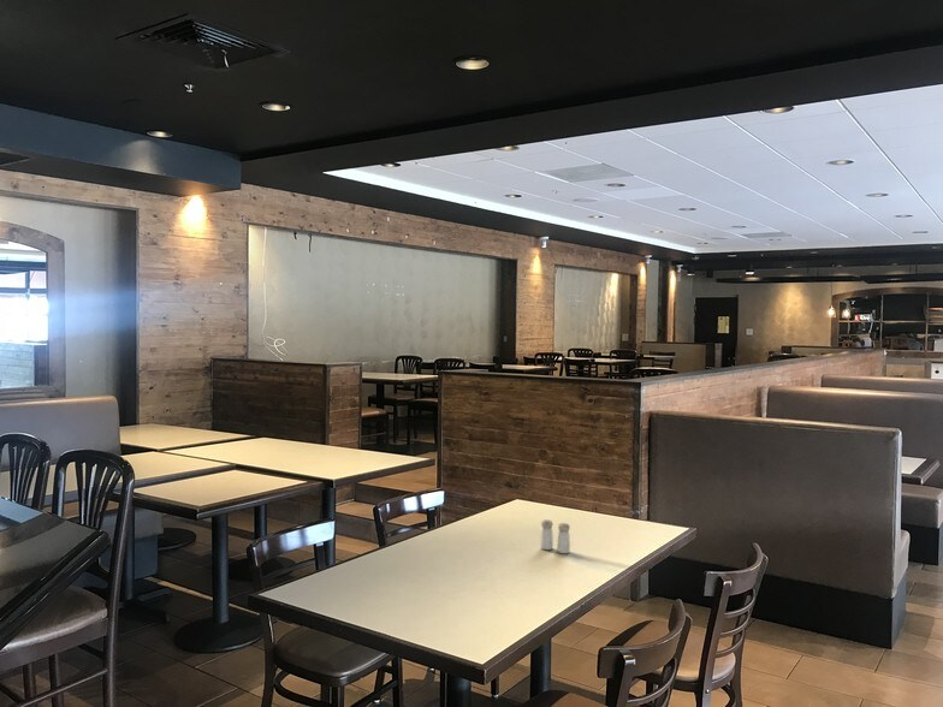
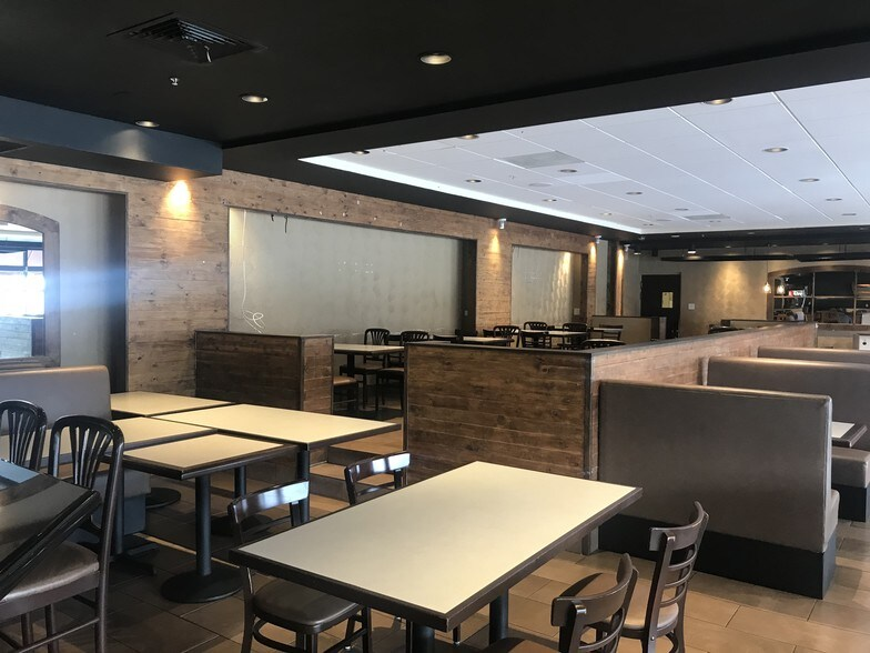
- salt and pepper shaker (558, 535)
